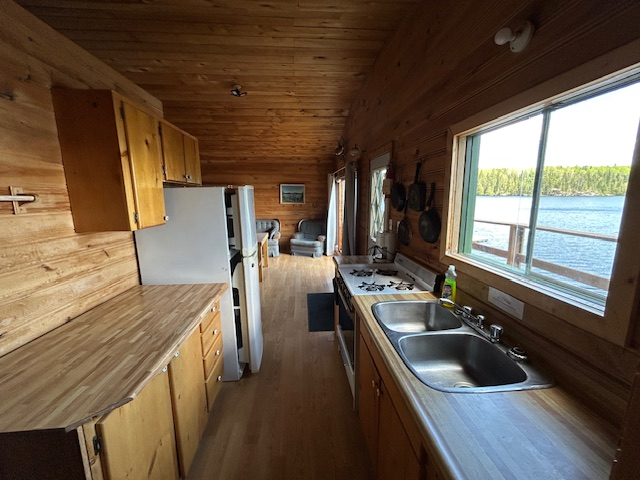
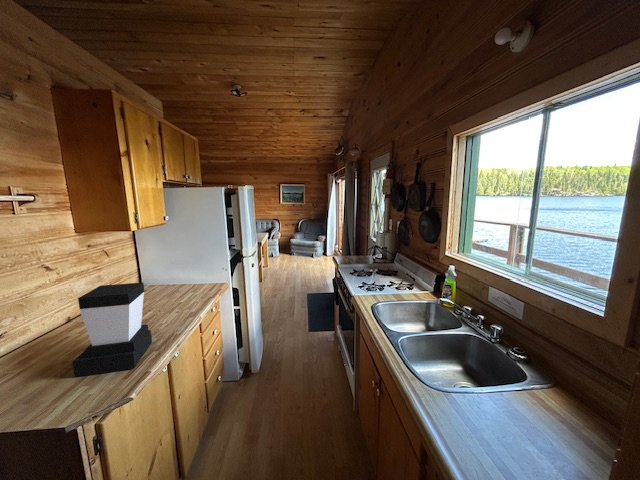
+ coffee maker (114, 321)
